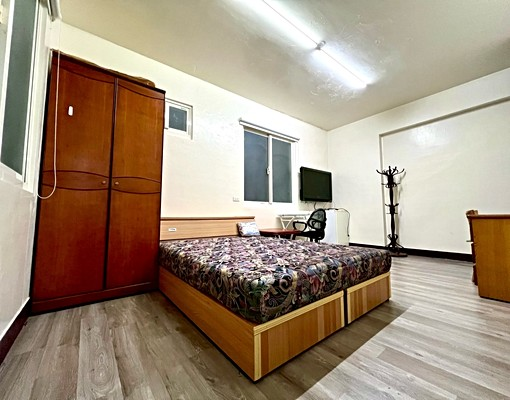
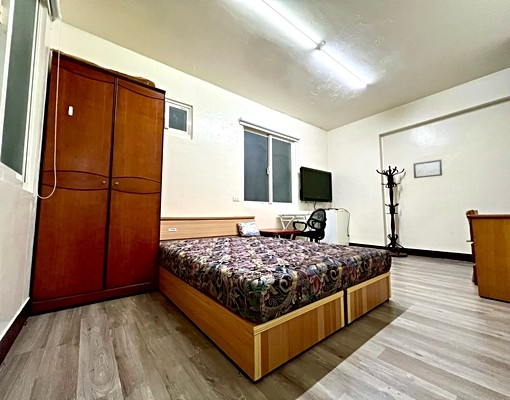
+ wall art (427, 169)
